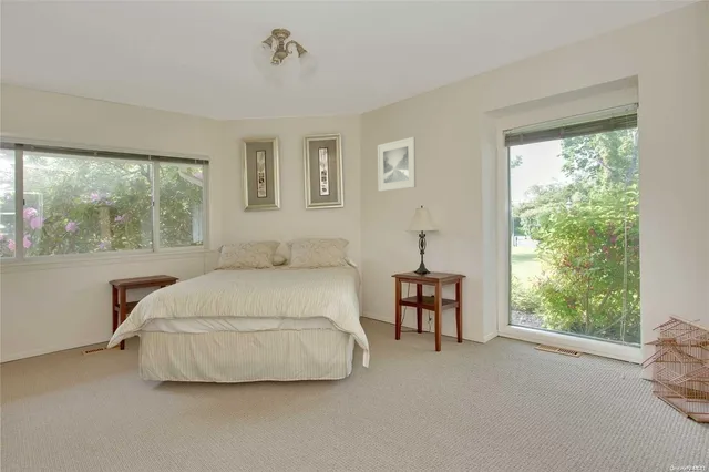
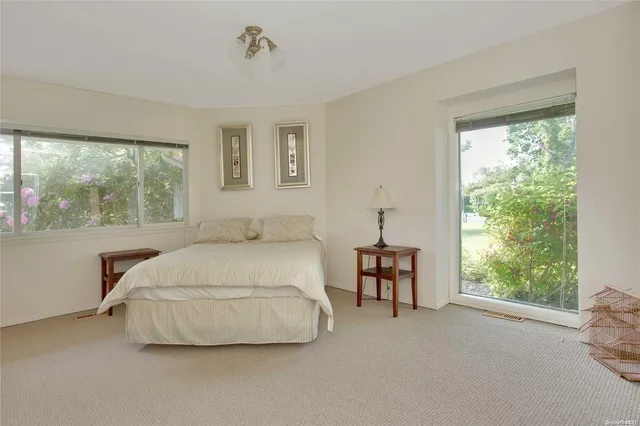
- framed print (395, 165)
